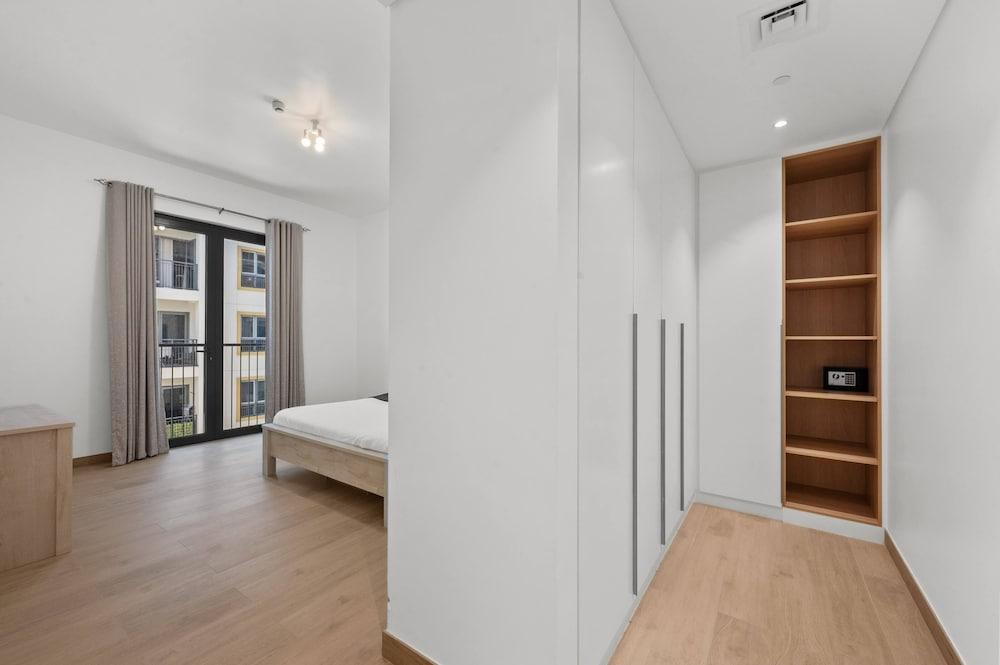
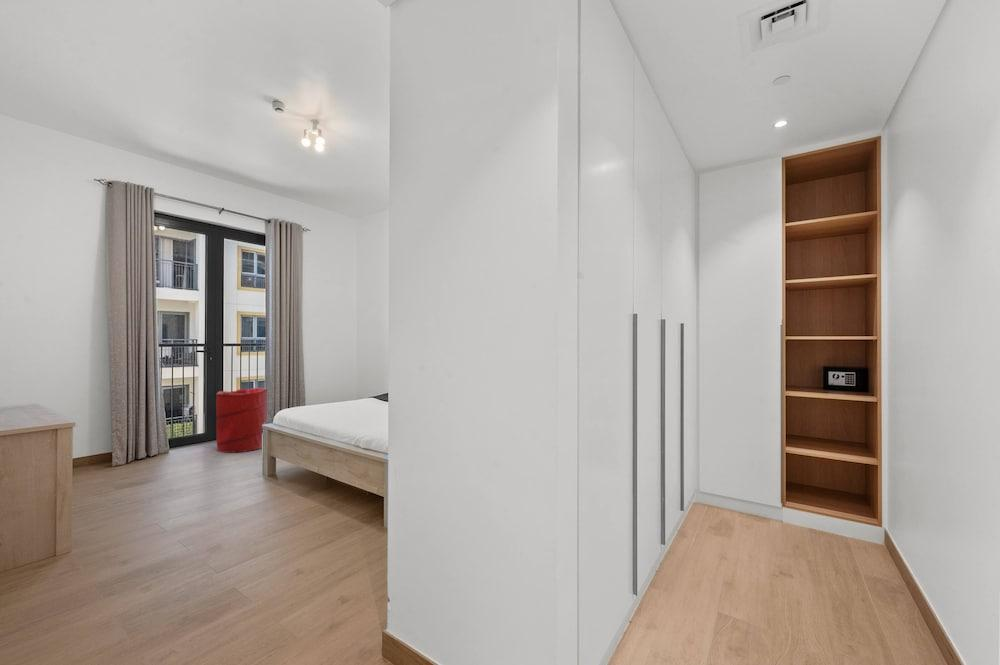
+ laundry hamper (242, 417)
